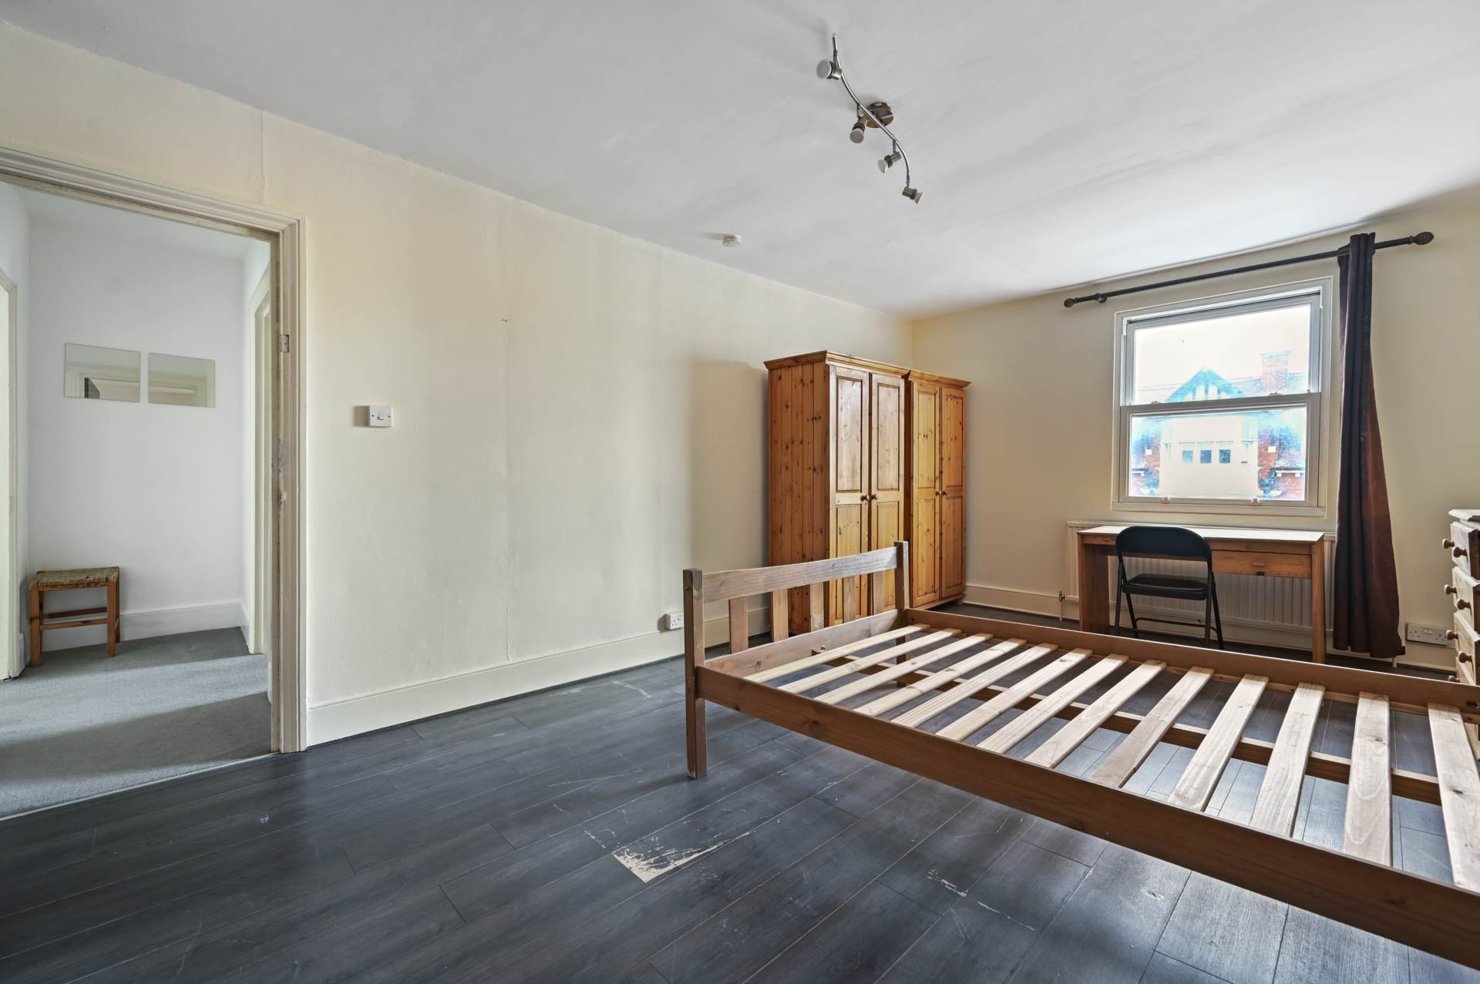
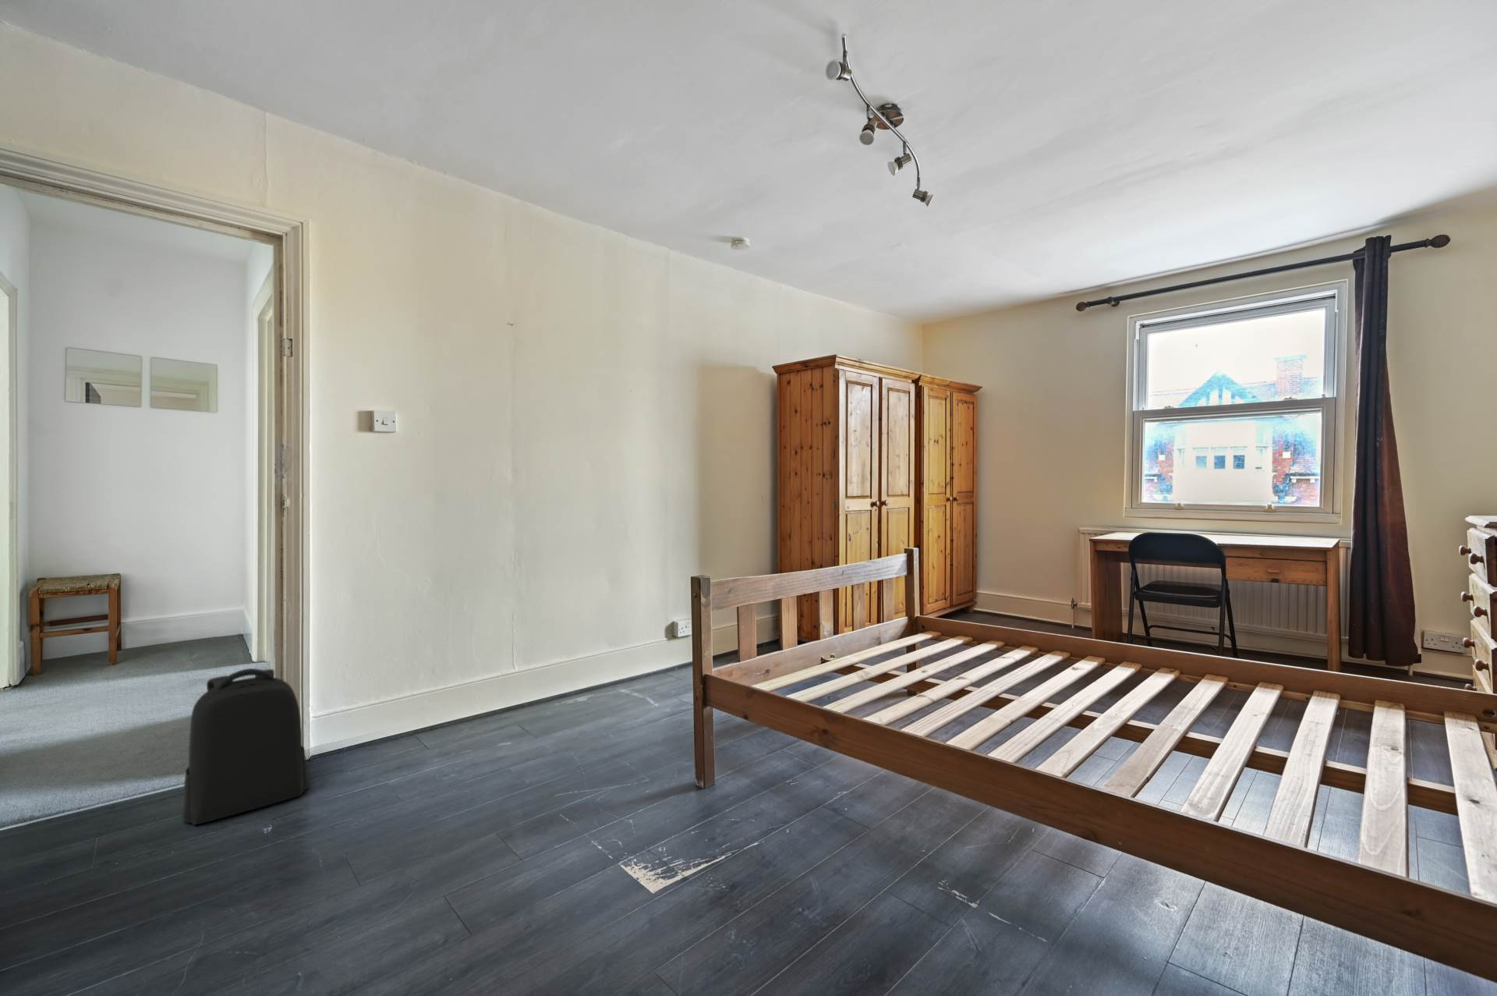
+ backpack (246, 734)
